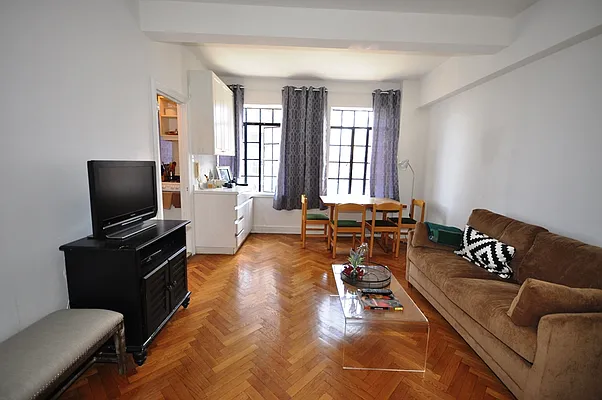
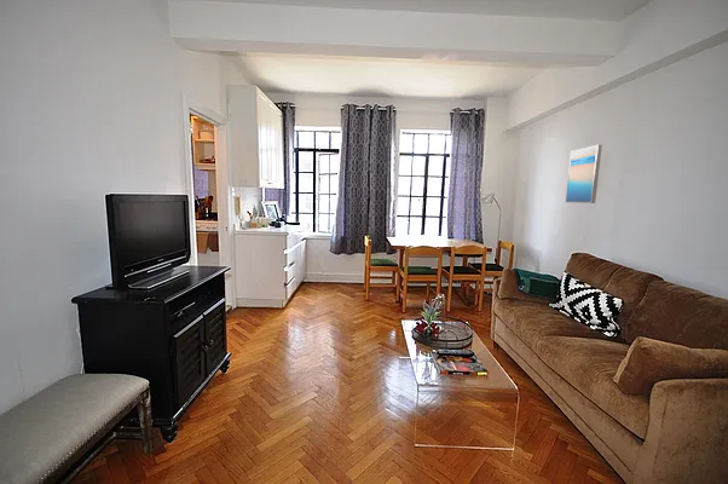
+ wall art (582, 175)
